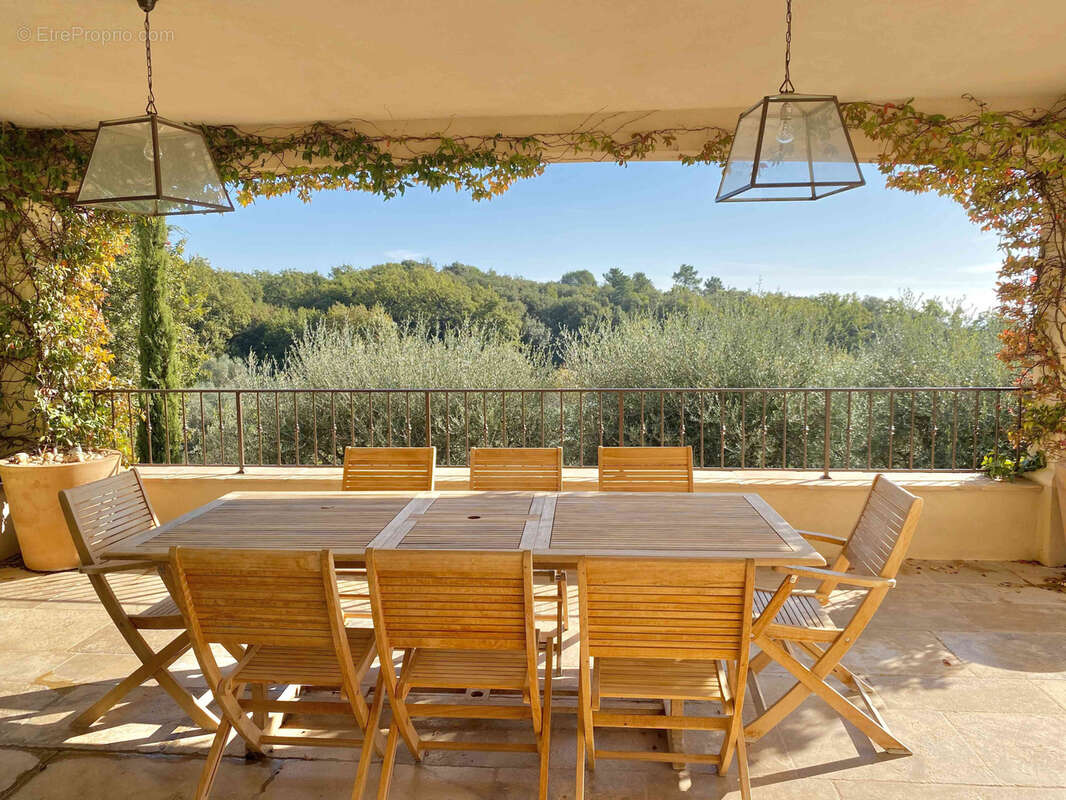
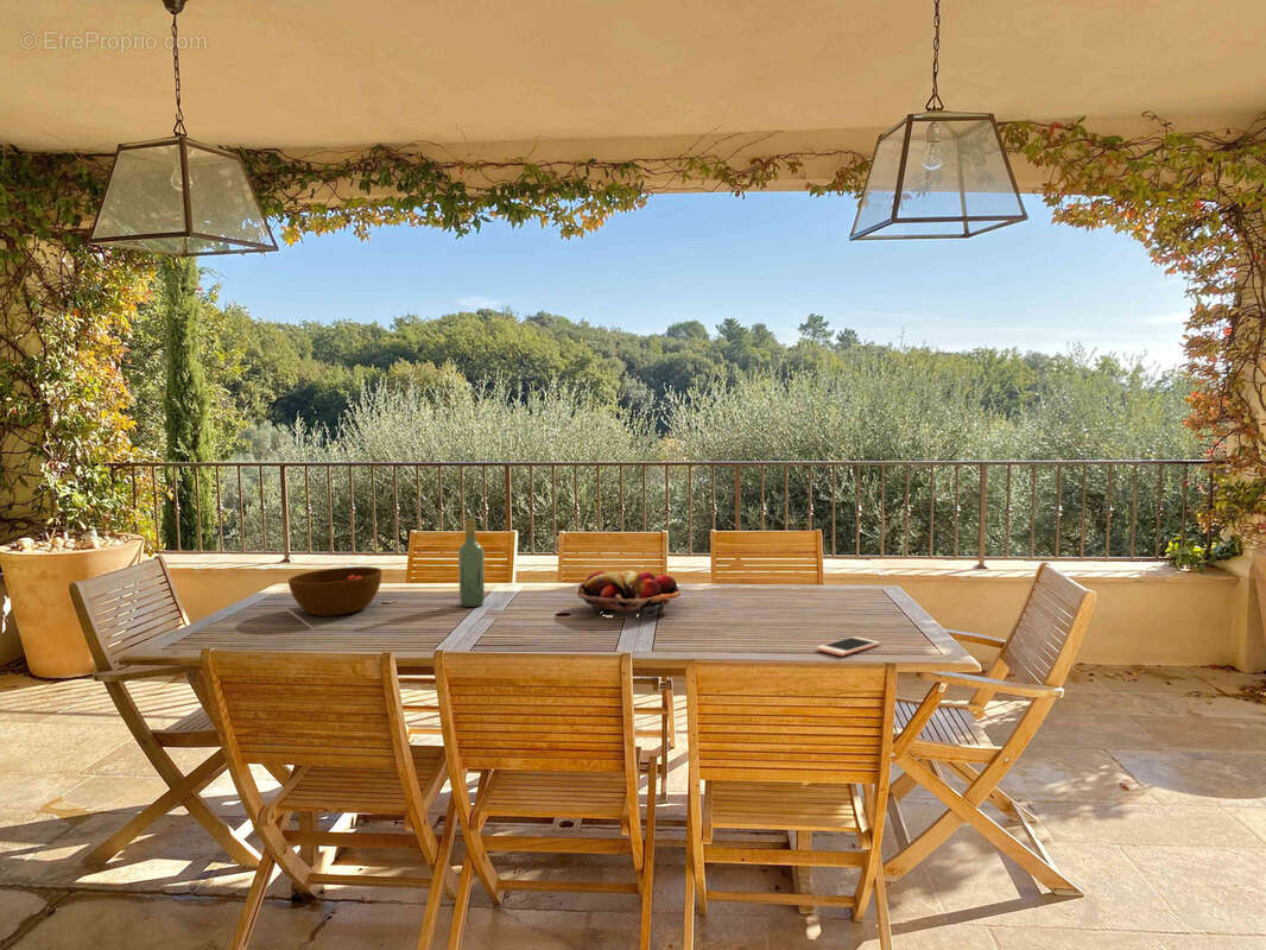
+ bowl (336, 591)
+ fruit basket (628, 589)
+ cell phone (848, 645)
+ wine bottle (470, 562)
